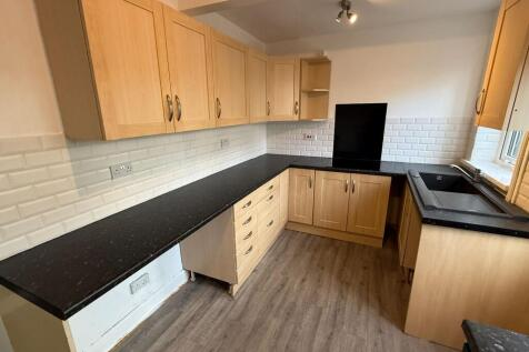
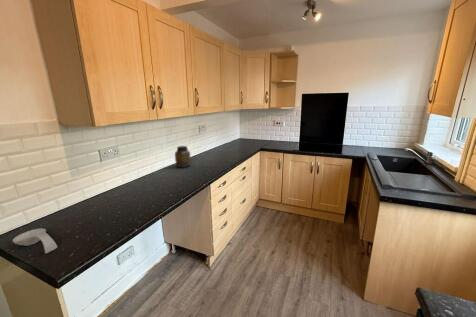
+ spoon rest (36, 238)
+ jar (182, 156)
